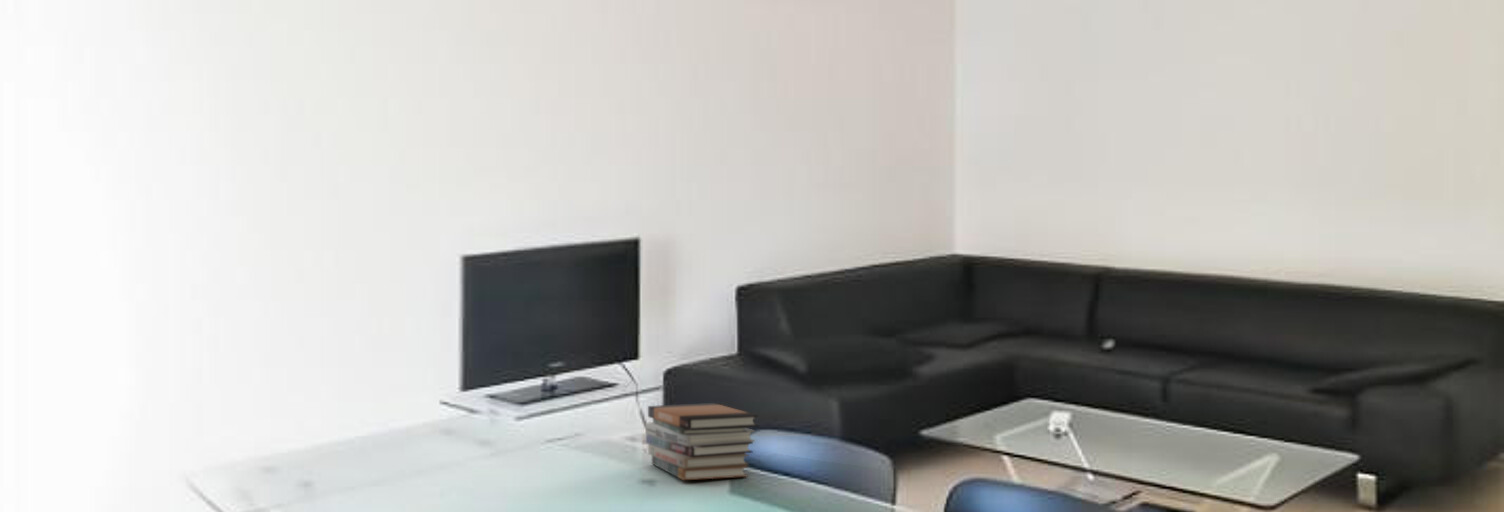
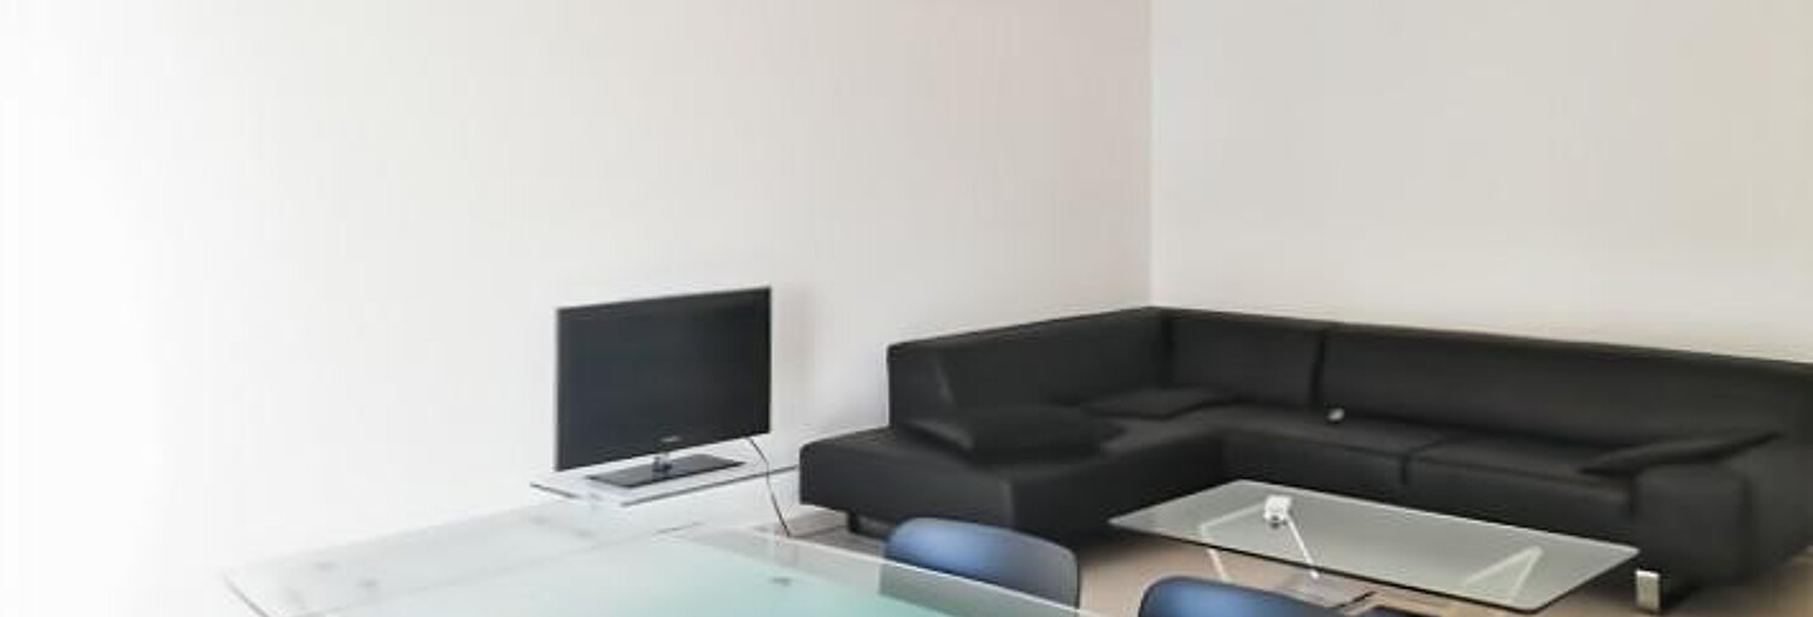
- book stack (699, 440)
